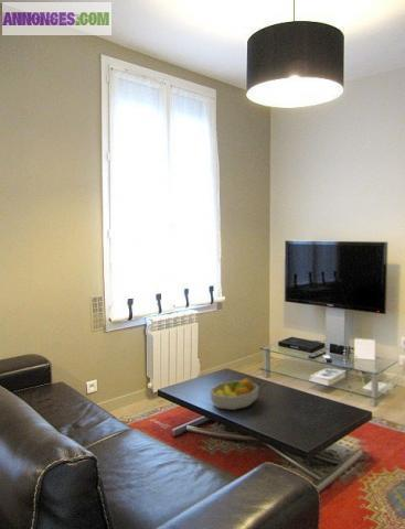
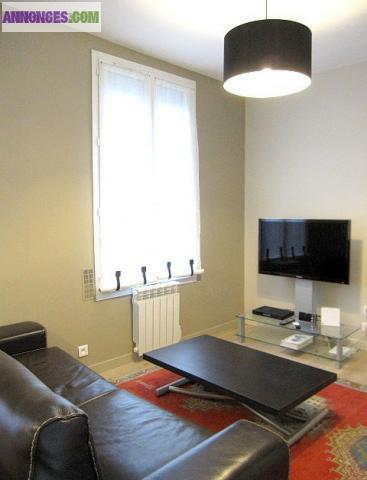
- fruit bowl (234, 392)
